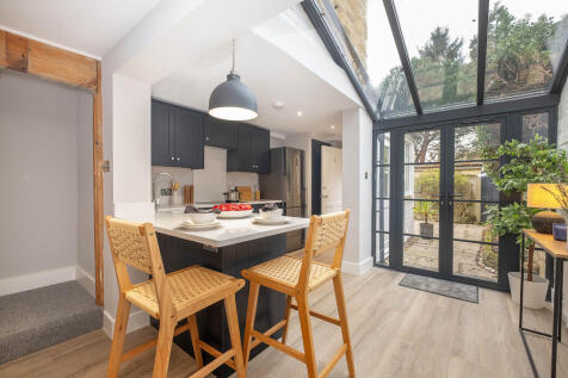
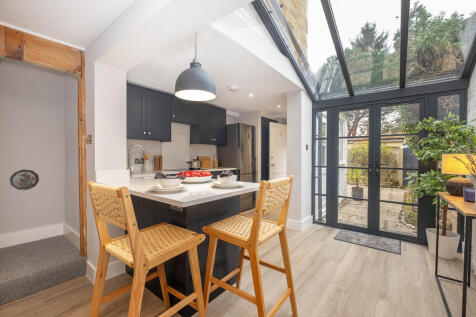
+ decorative plate (24, 179)
